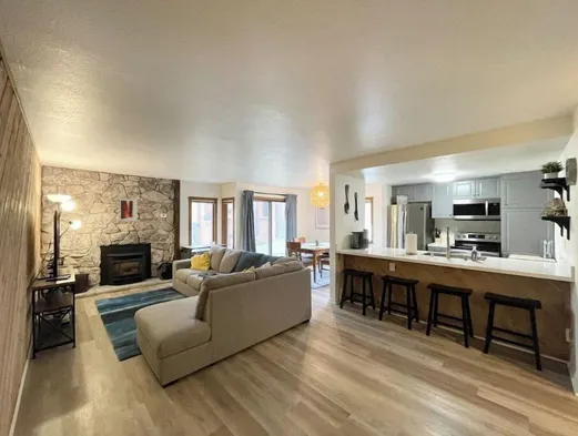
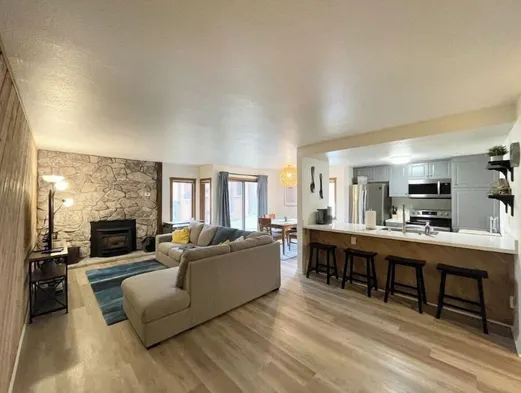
- wall art (128, 210)
